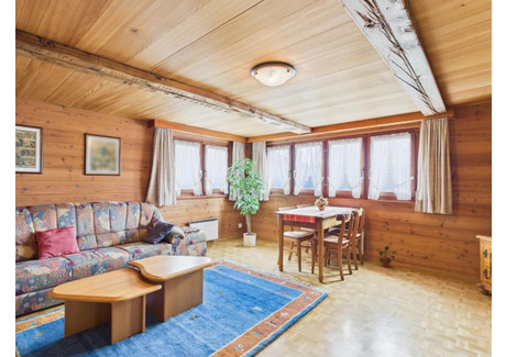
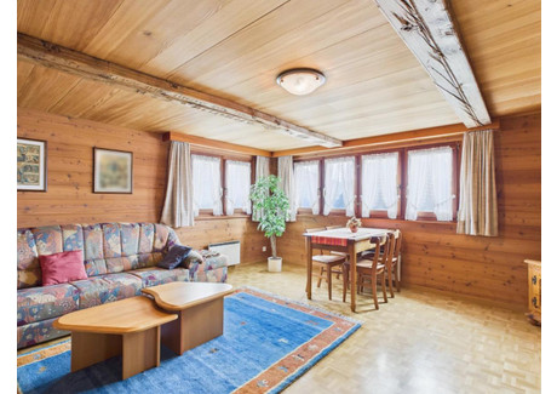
- potted plant (385, 255)
